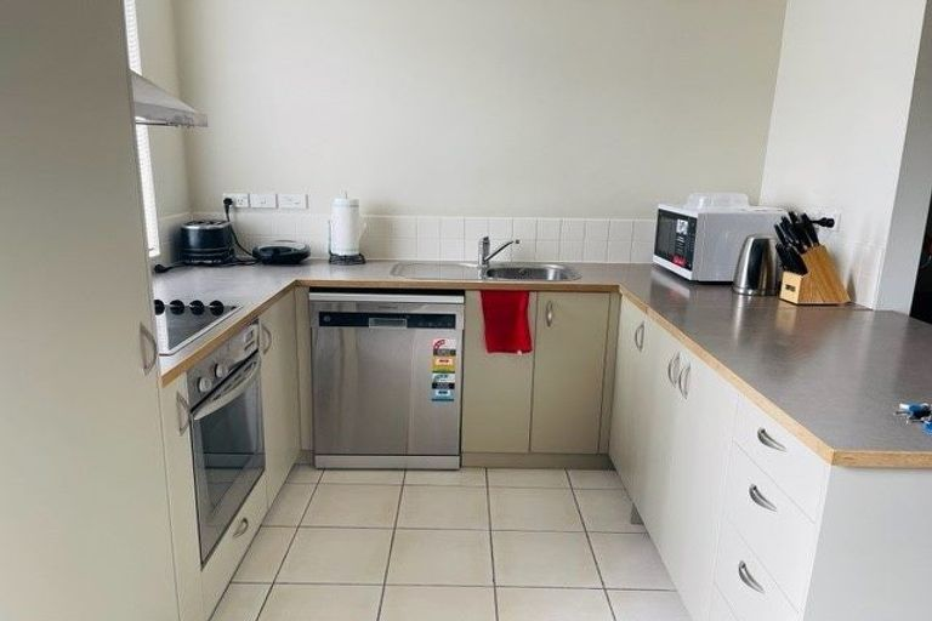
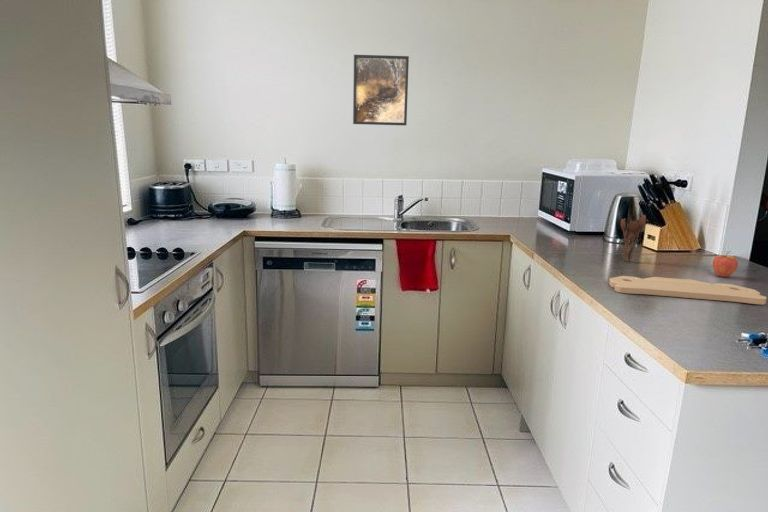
+ fruit (724, 263)
+ cutting board (681, 287)
+ utensil holder (631, 238)
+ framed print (380, 90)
